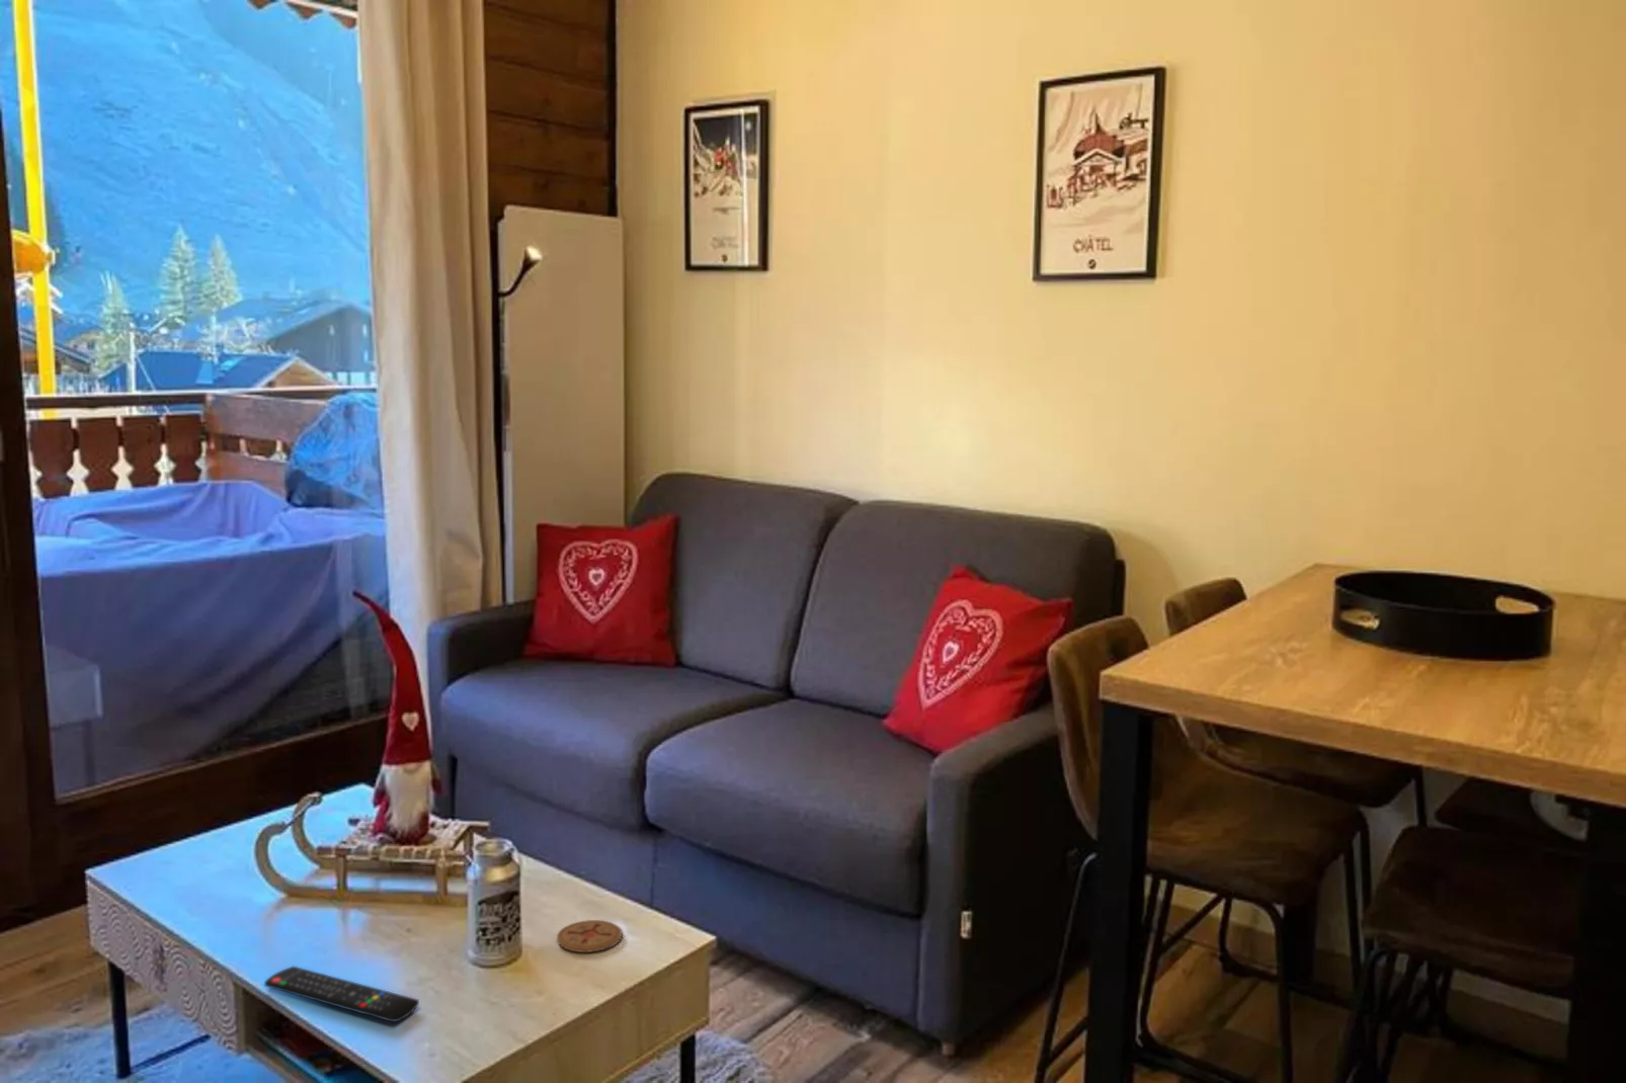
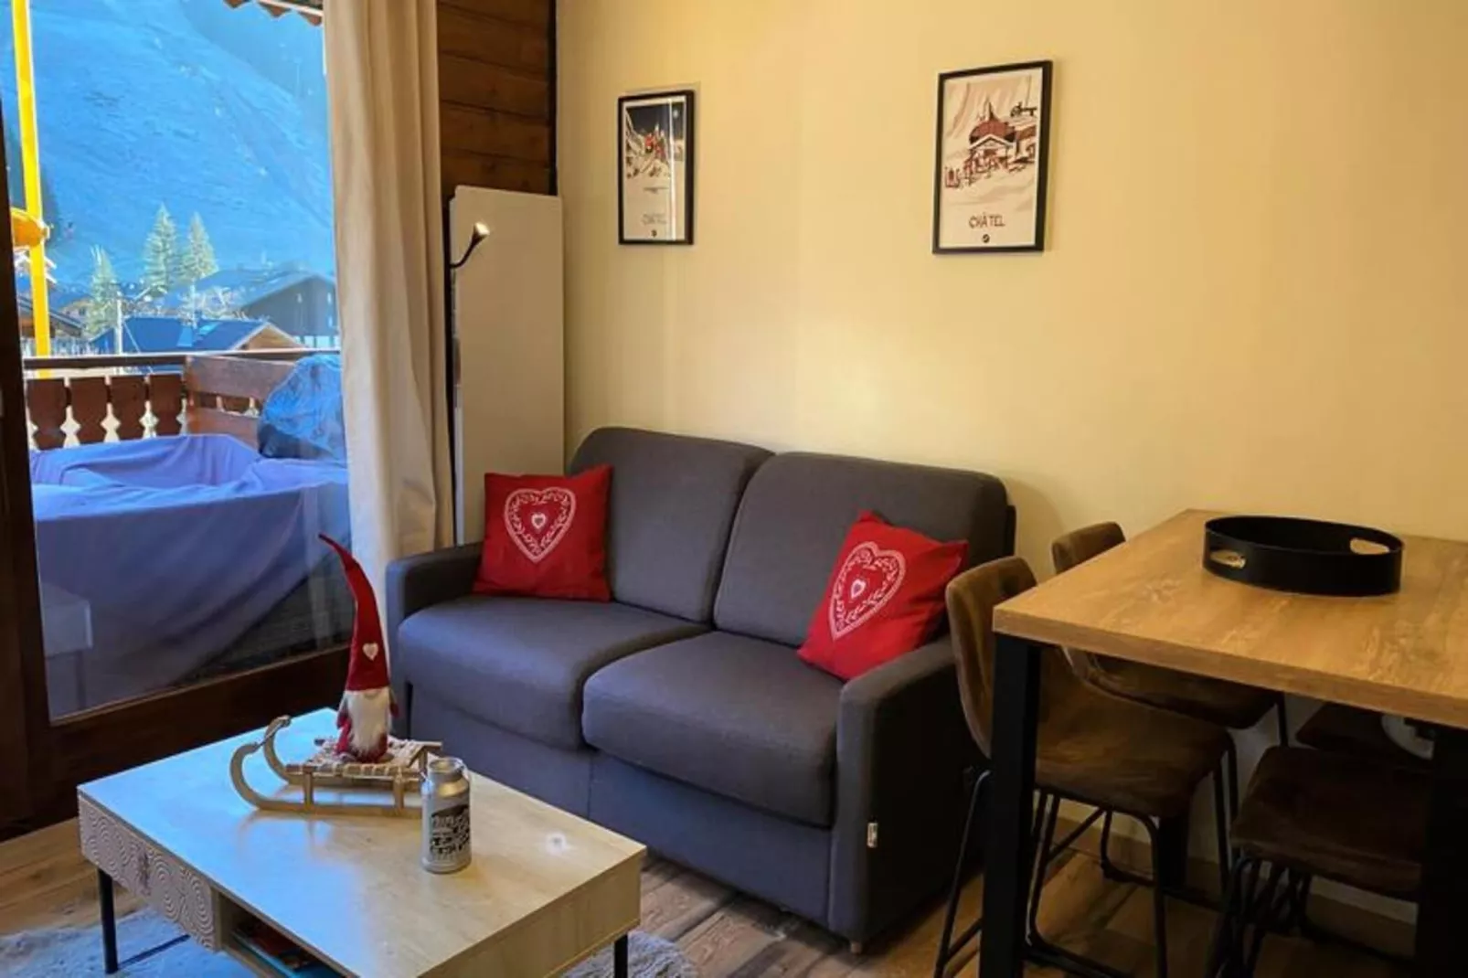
- remote control (340, 994)
- coaster (589, 936)
